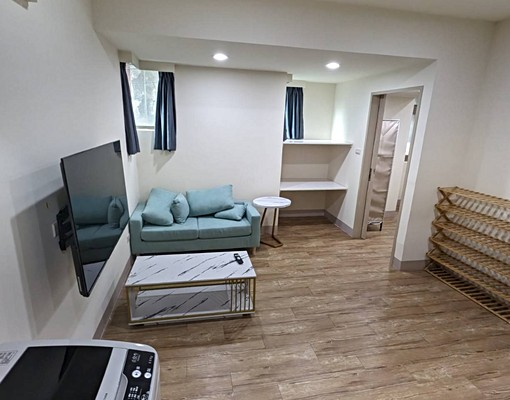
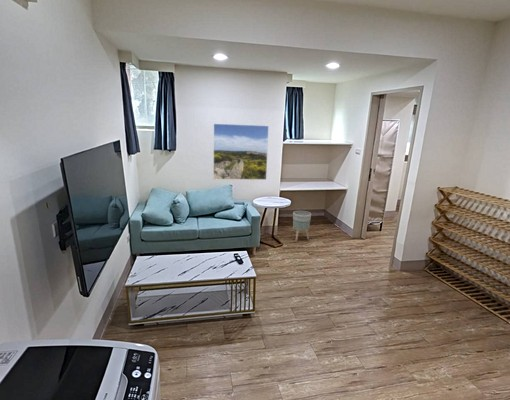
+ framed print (240, 152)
+ planter (301, 226)
